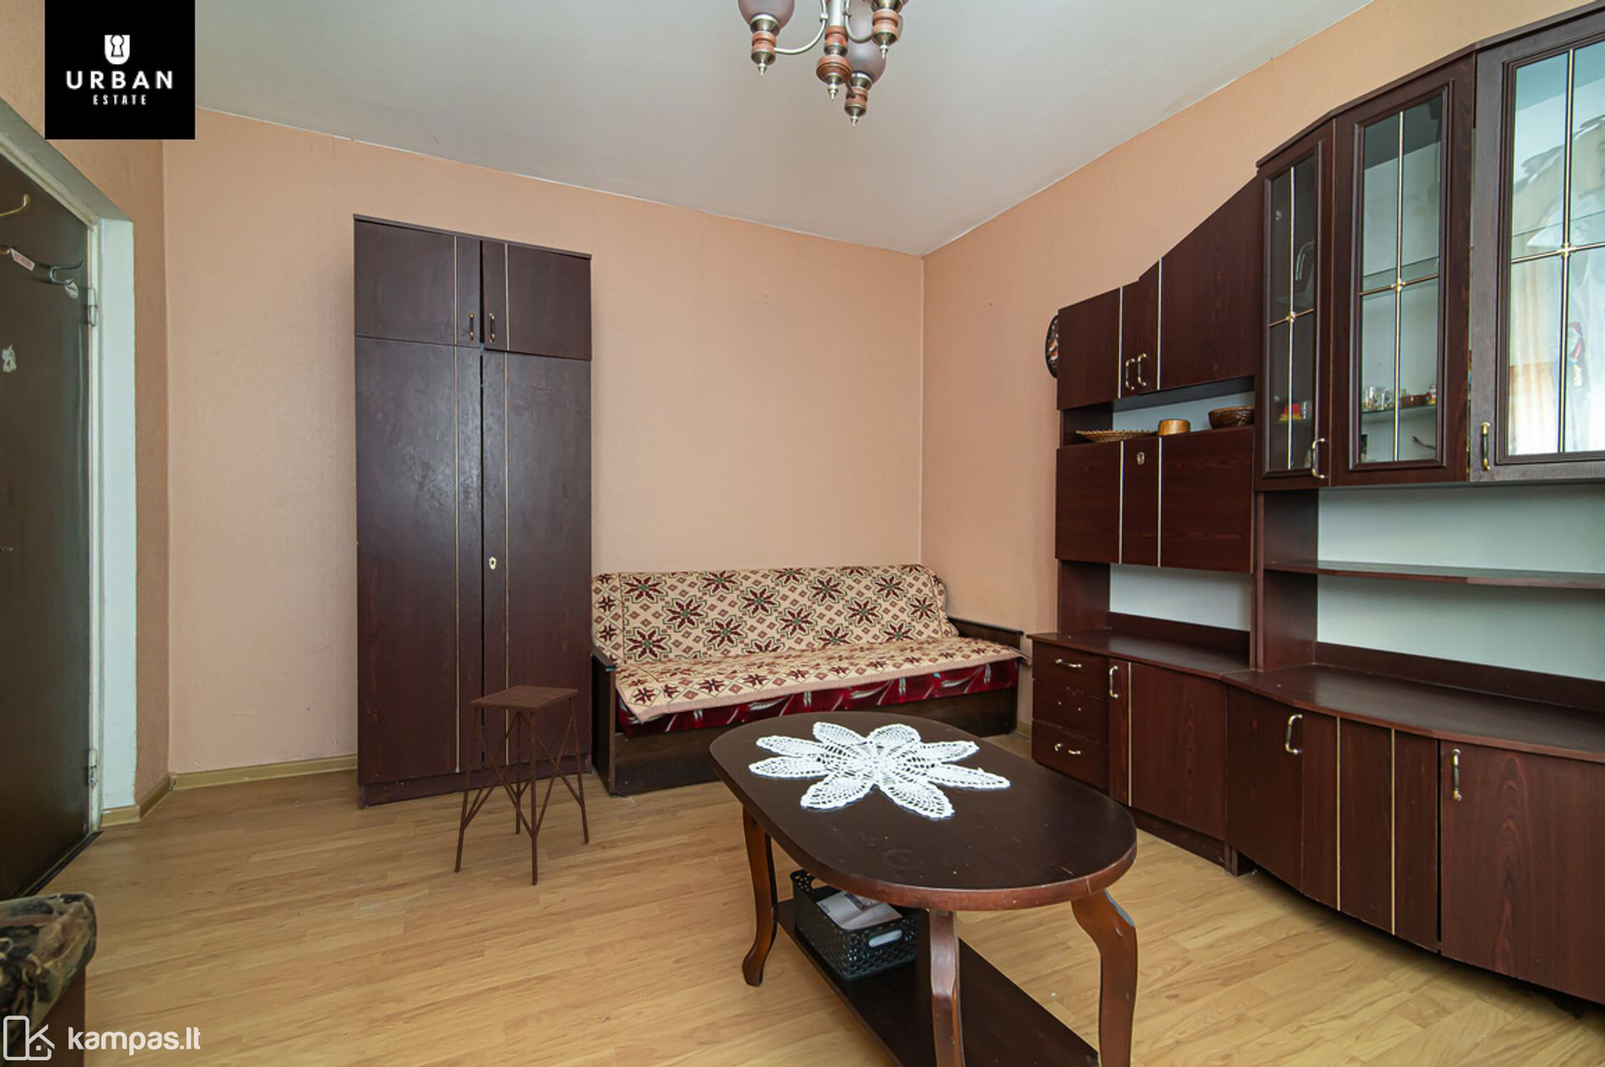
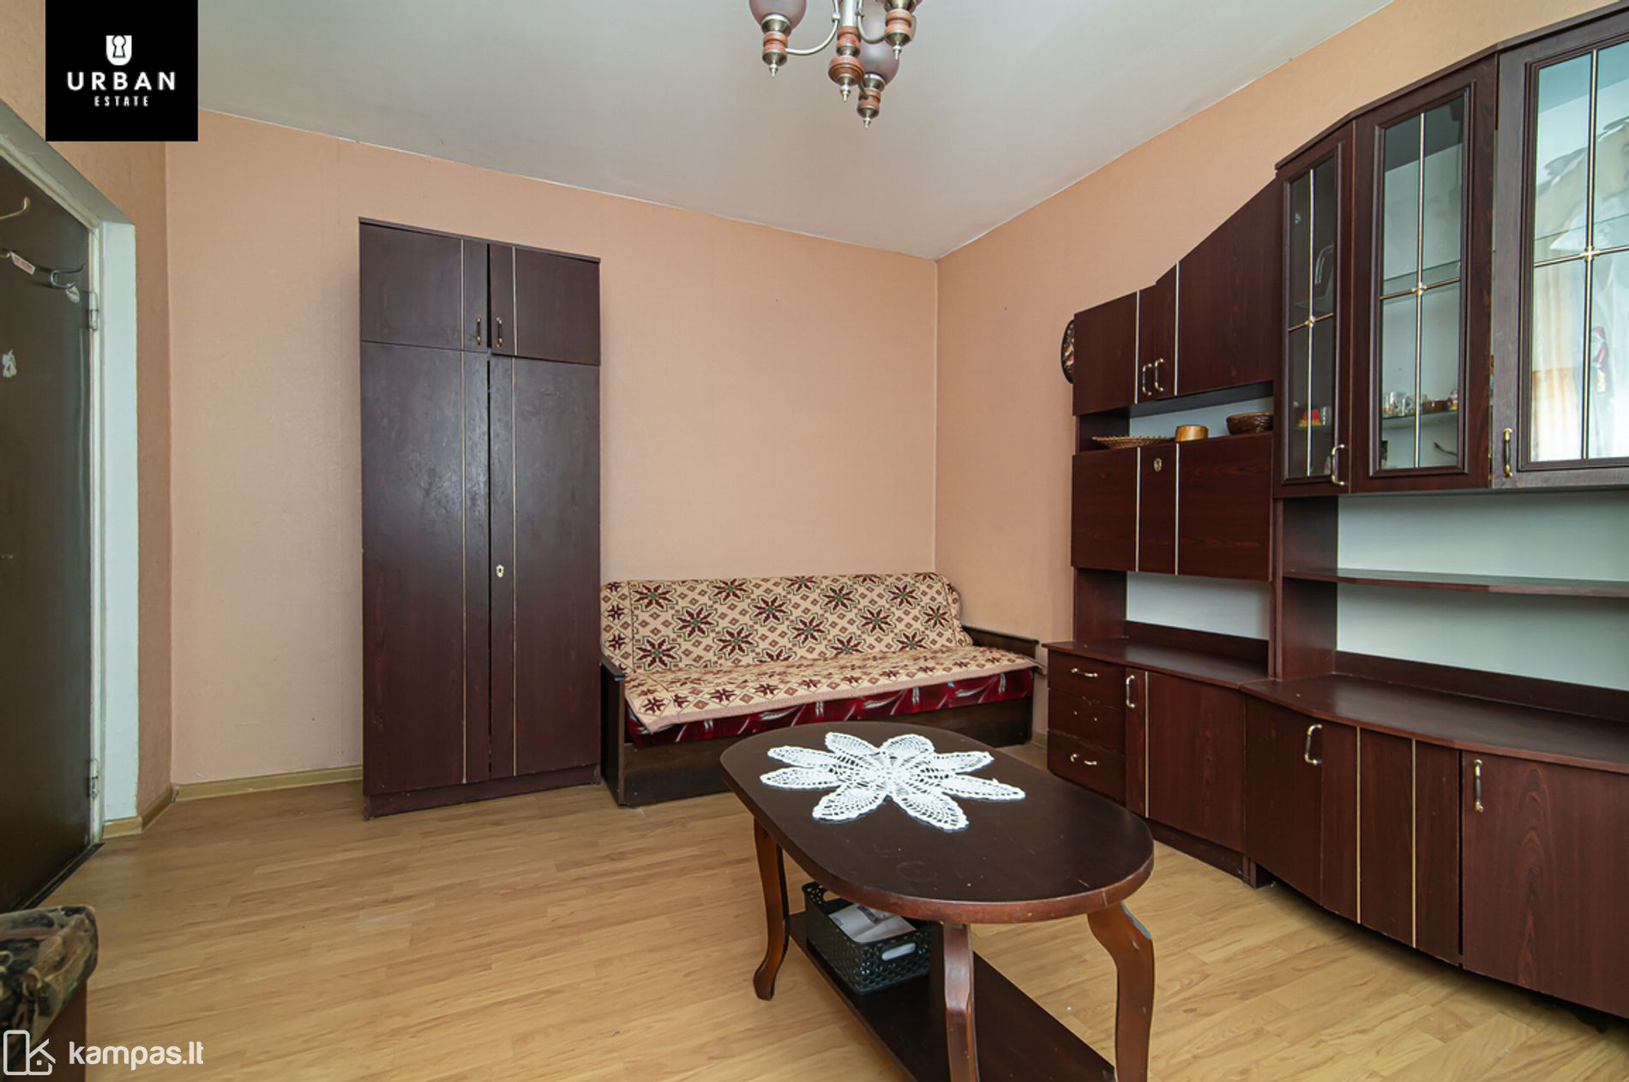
- side table (520, 775)
